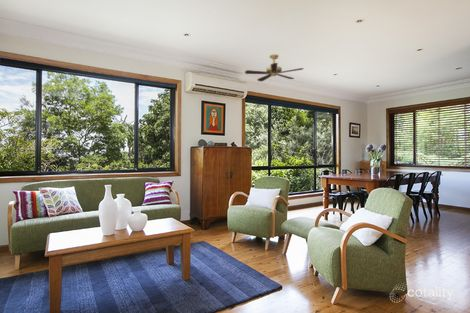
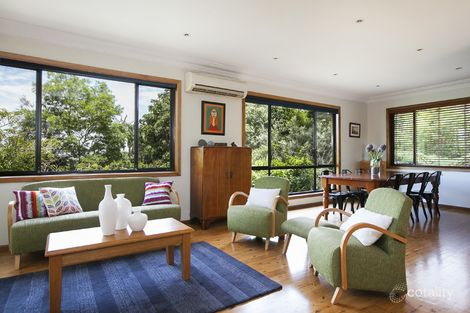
- ceiling fan (273, 64)
